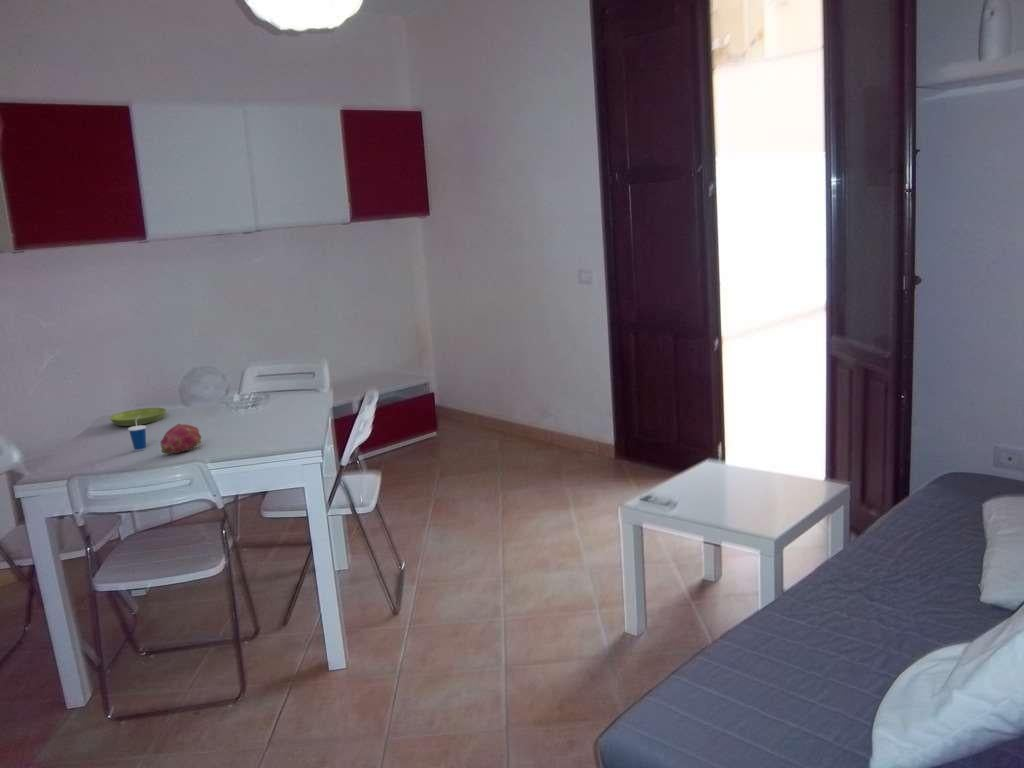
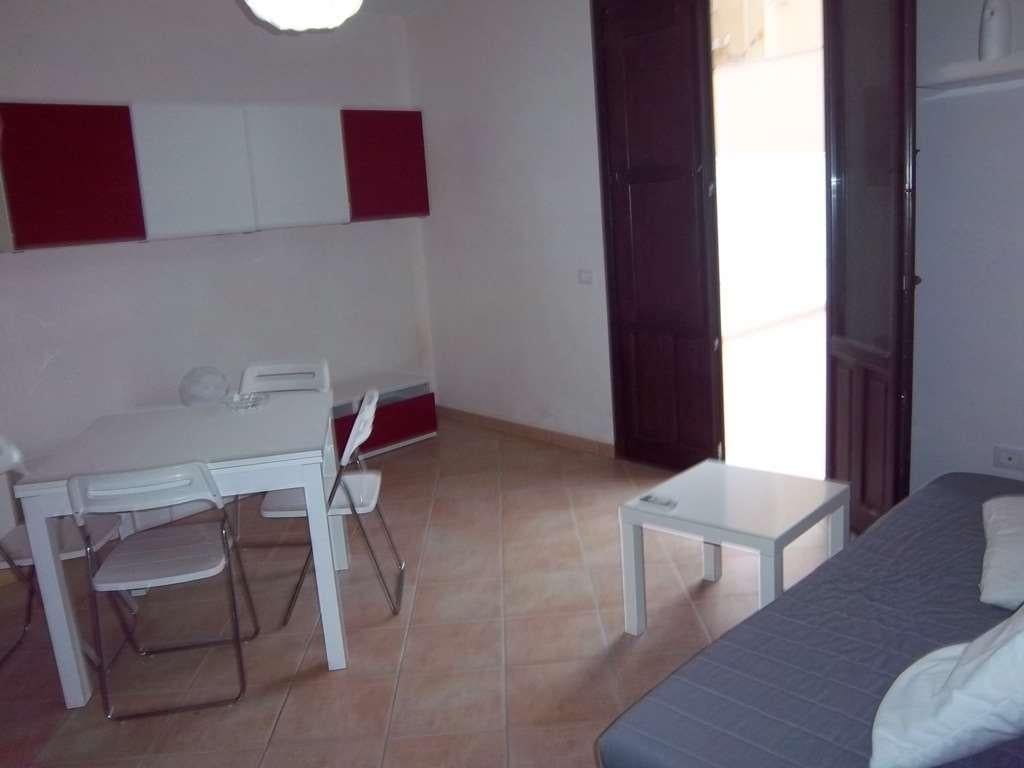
- cup (137, 432)
- fruit (180, 437)
- saucer (139, 417)
